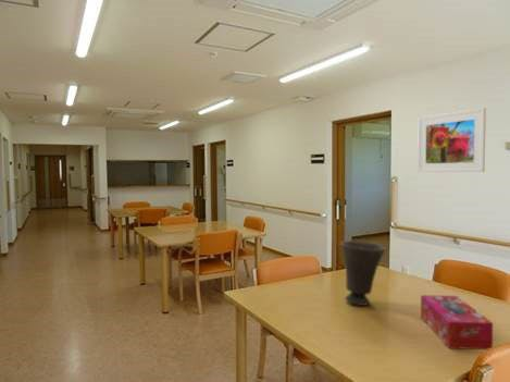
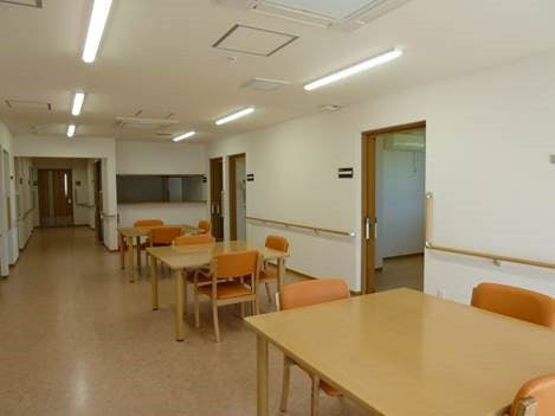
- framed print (448, 143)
- tissue box (452, 319)
- vase (362, 272)
